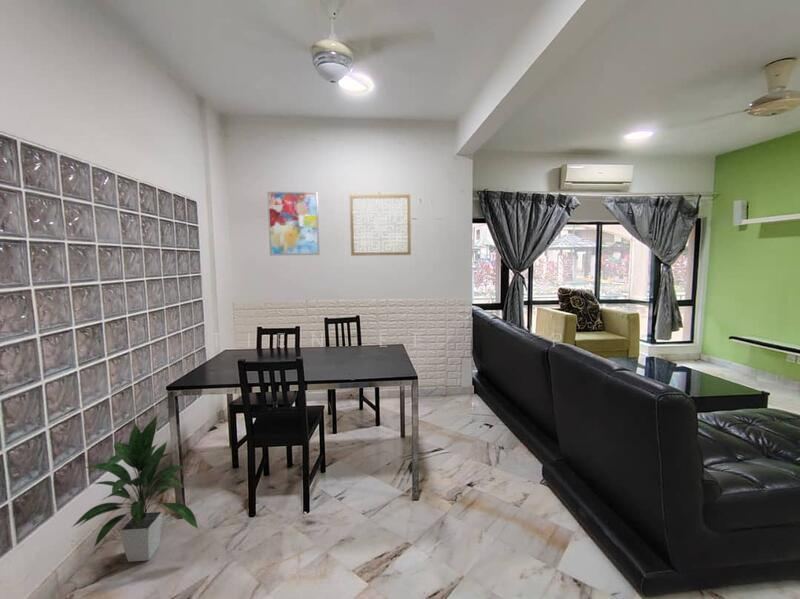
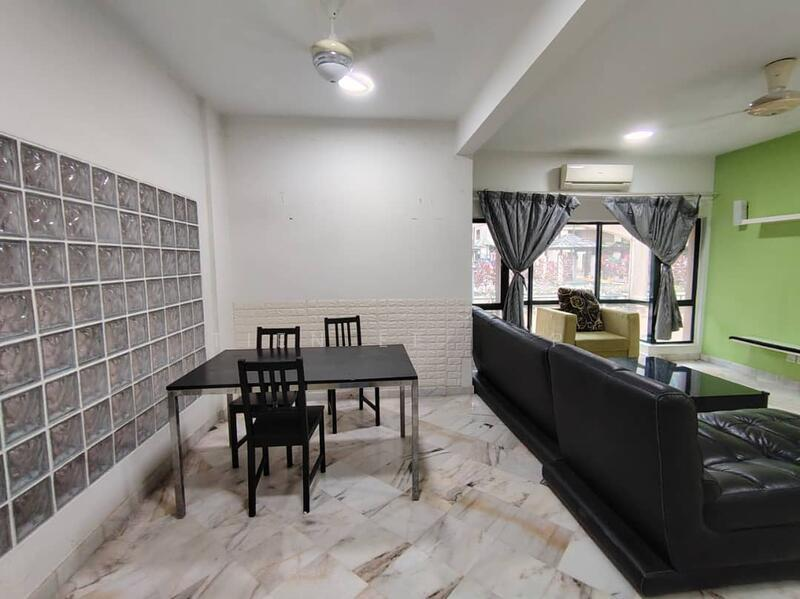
- wall art (380, 223)
- indoor plant (142, 492)
- wall art (293, 223)
